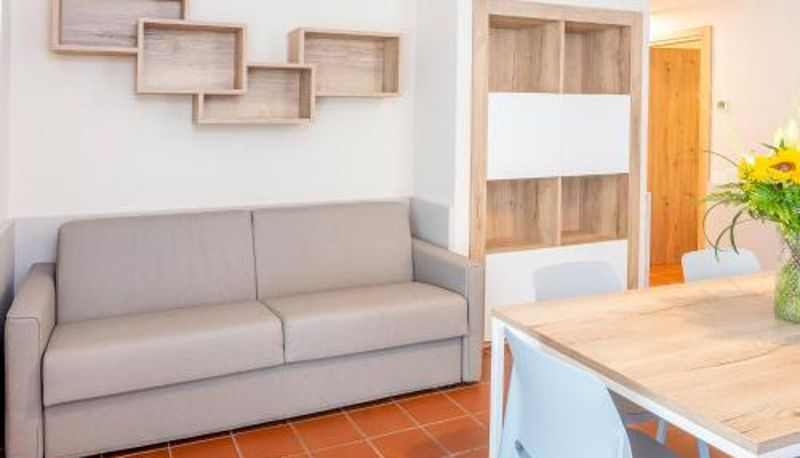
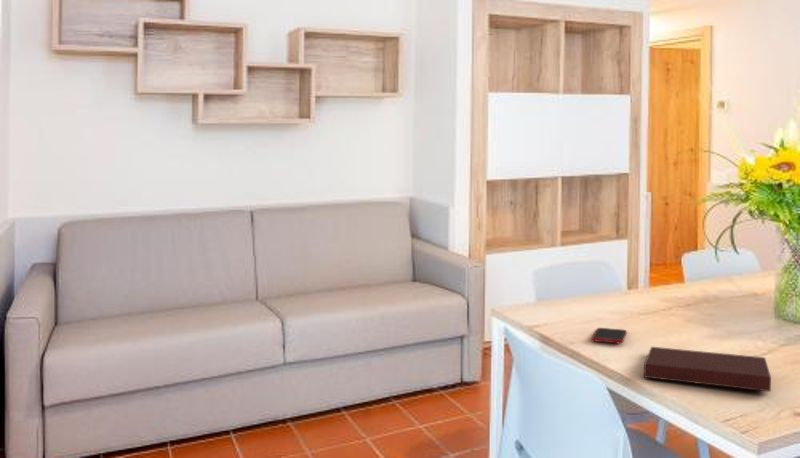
+ cell phone (609, 335)
+ notebook (705, 367)
